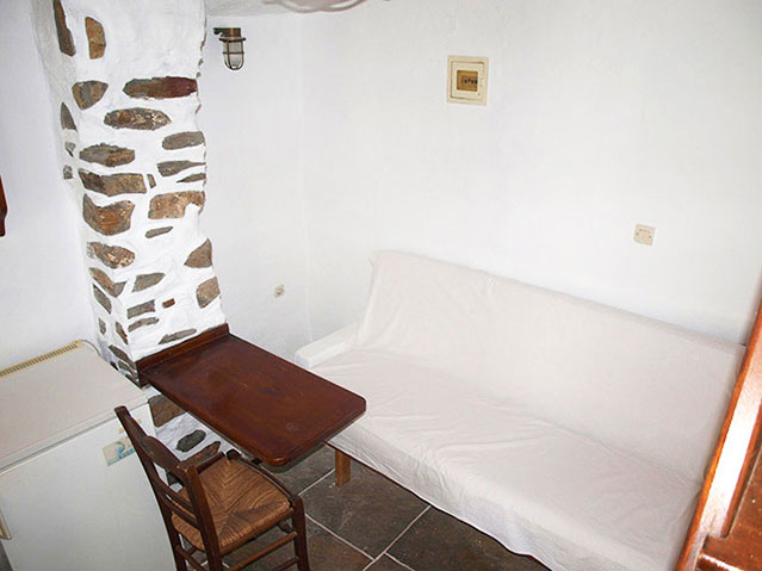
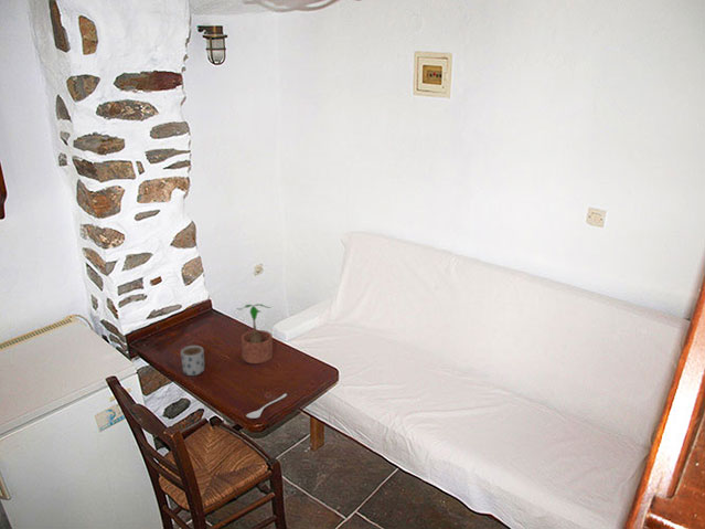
+ mug (190, 359)
+ spoon (267, 404)
+ potted plant (255, 330)
